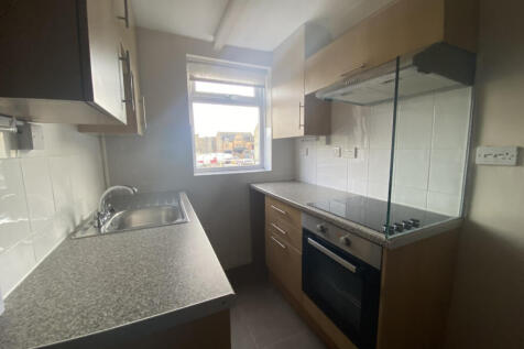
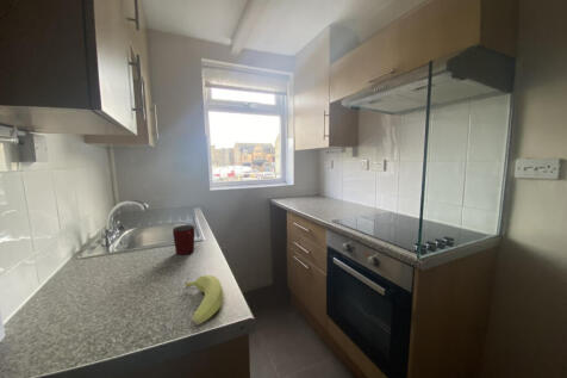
+ mug (185, 240)
+ banana (200, 290)
